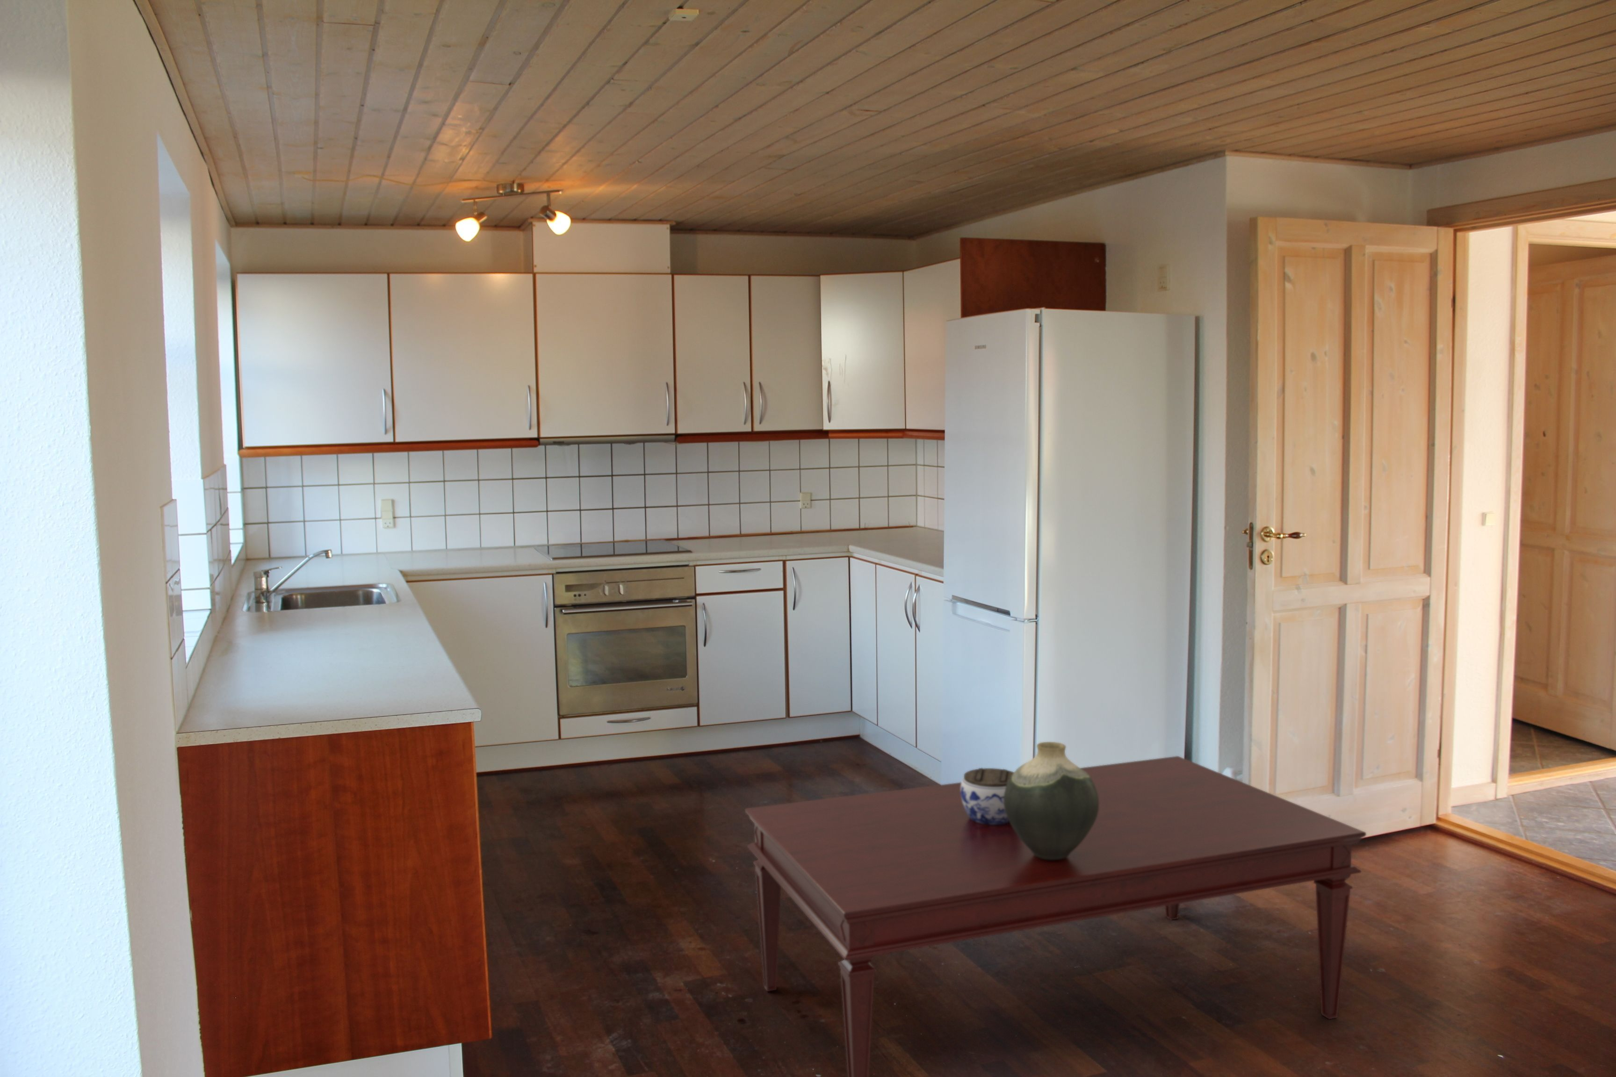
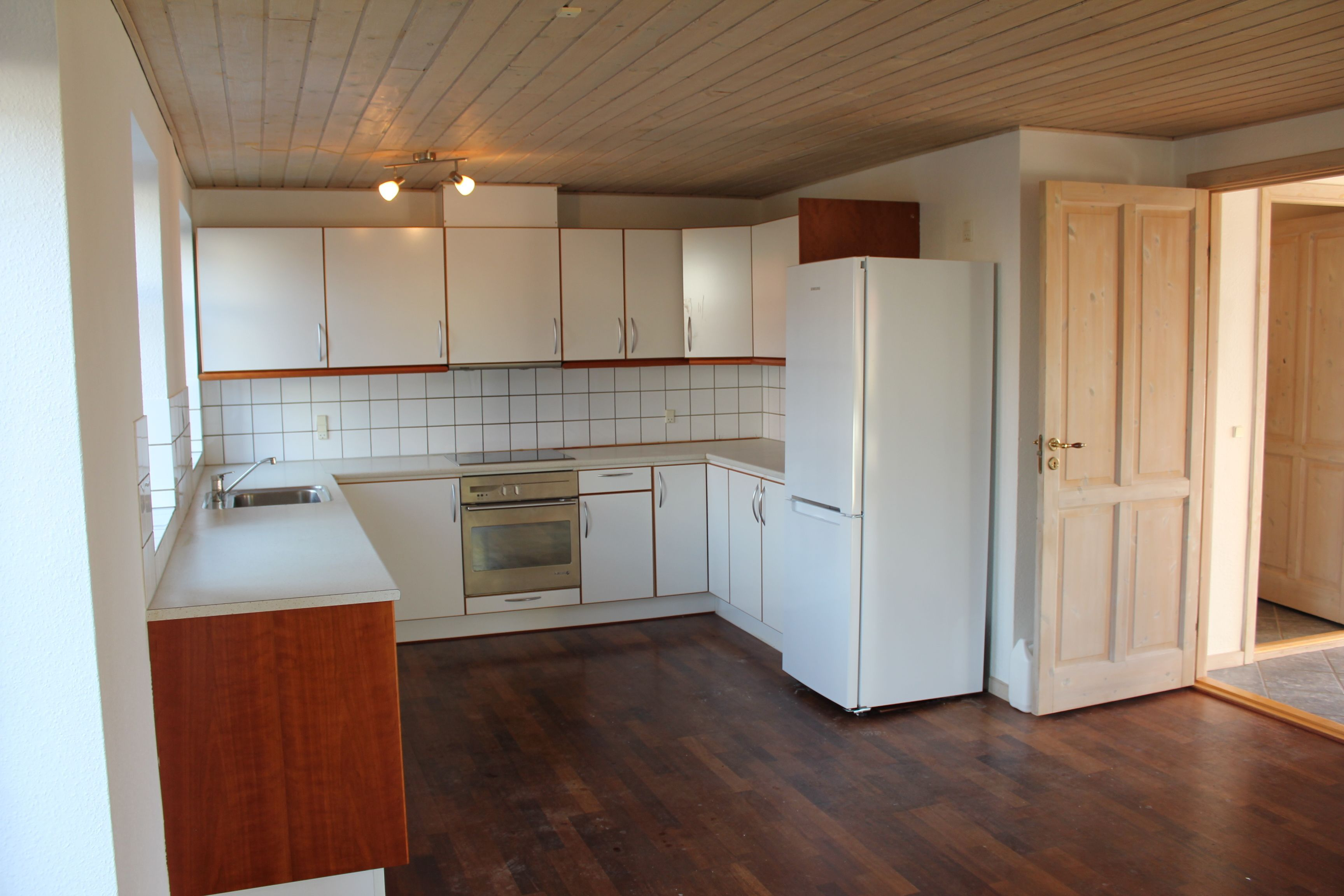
- vase (1051, 799)
- coffee table (1042, 911)
- jar (991, 796)
